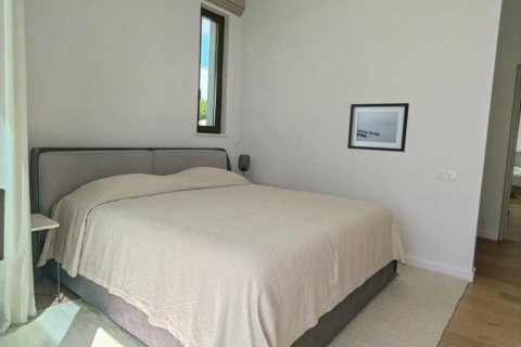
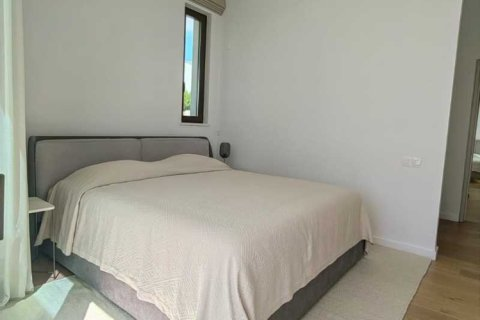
- wall art (377, 127)
